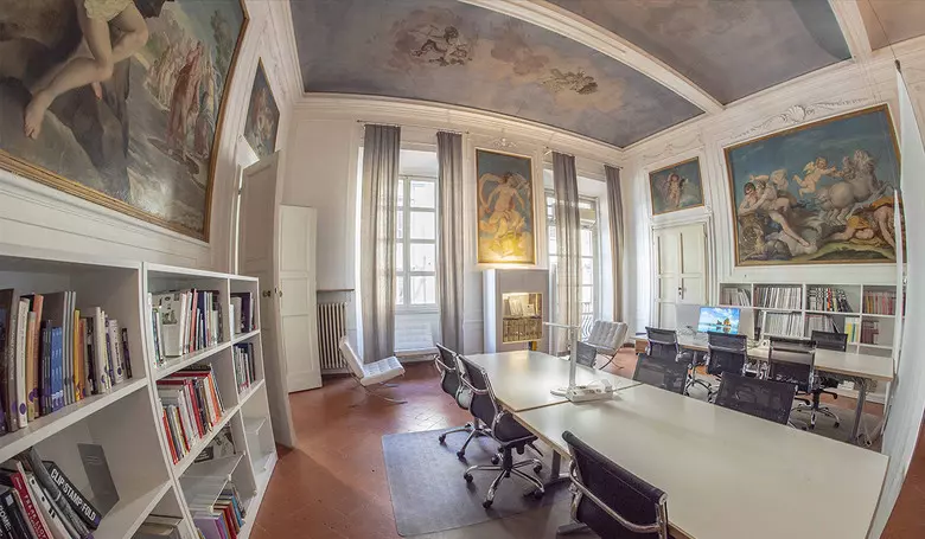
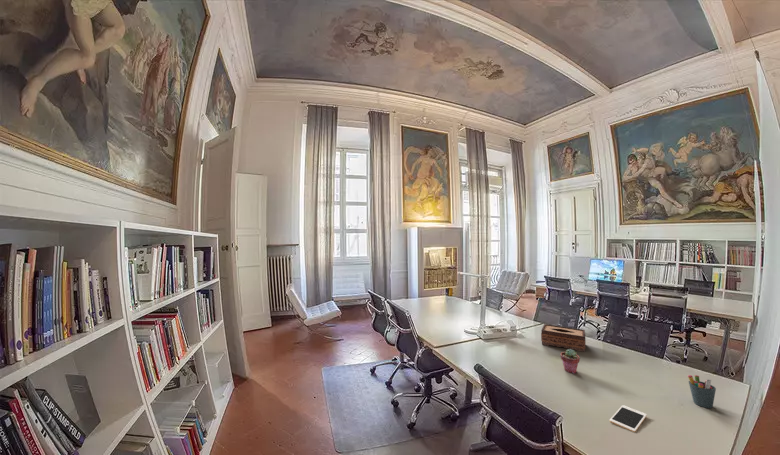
+ pen holder (701, 389)
+ cell phone (628, 417)
+ potted succulent (570, 359)
+ tissue box (563, 337)
